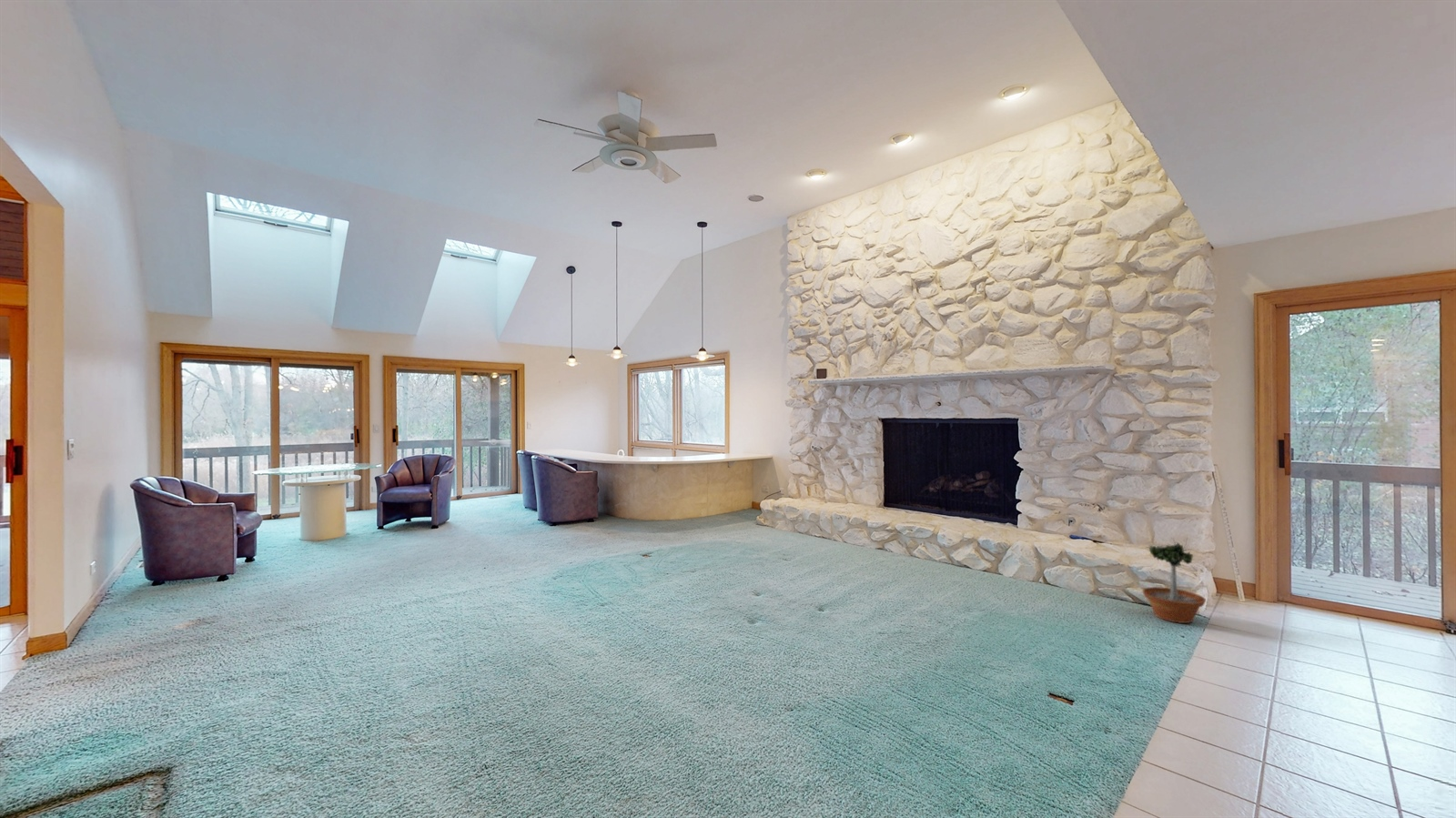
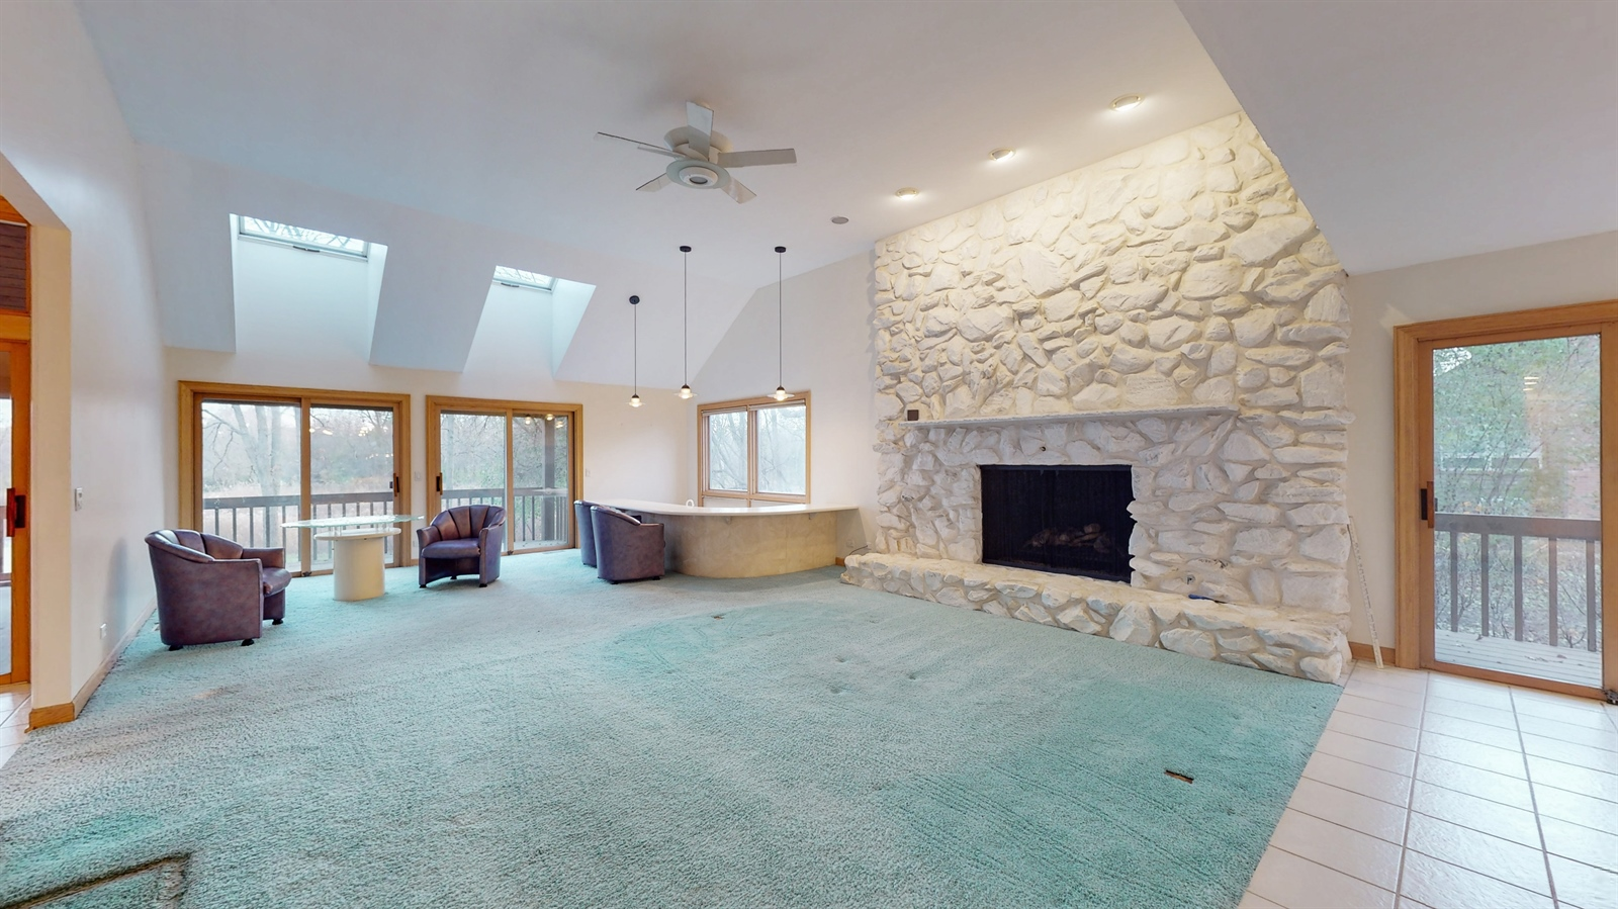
- potted tree (1172, 576)
